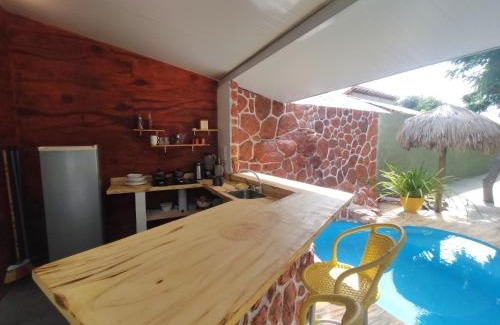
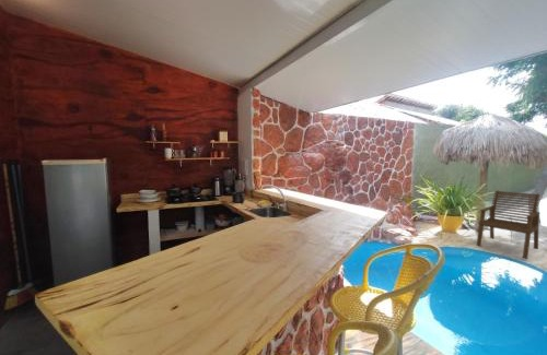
+ lounge chair (509, 221)
